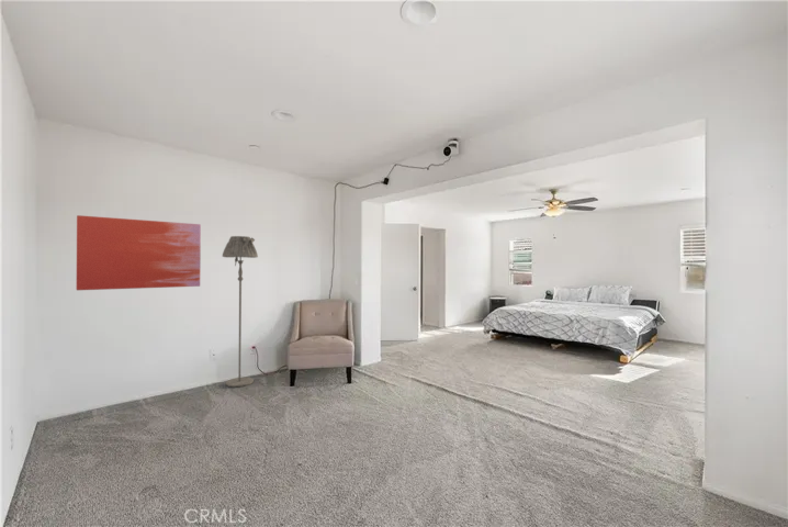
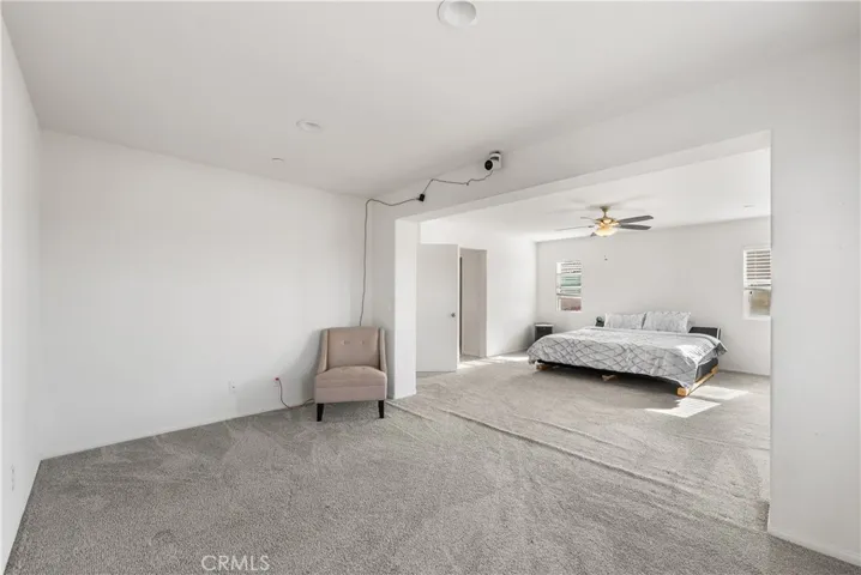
- wall art (144, 254)
- floor lamp (239, 310)
